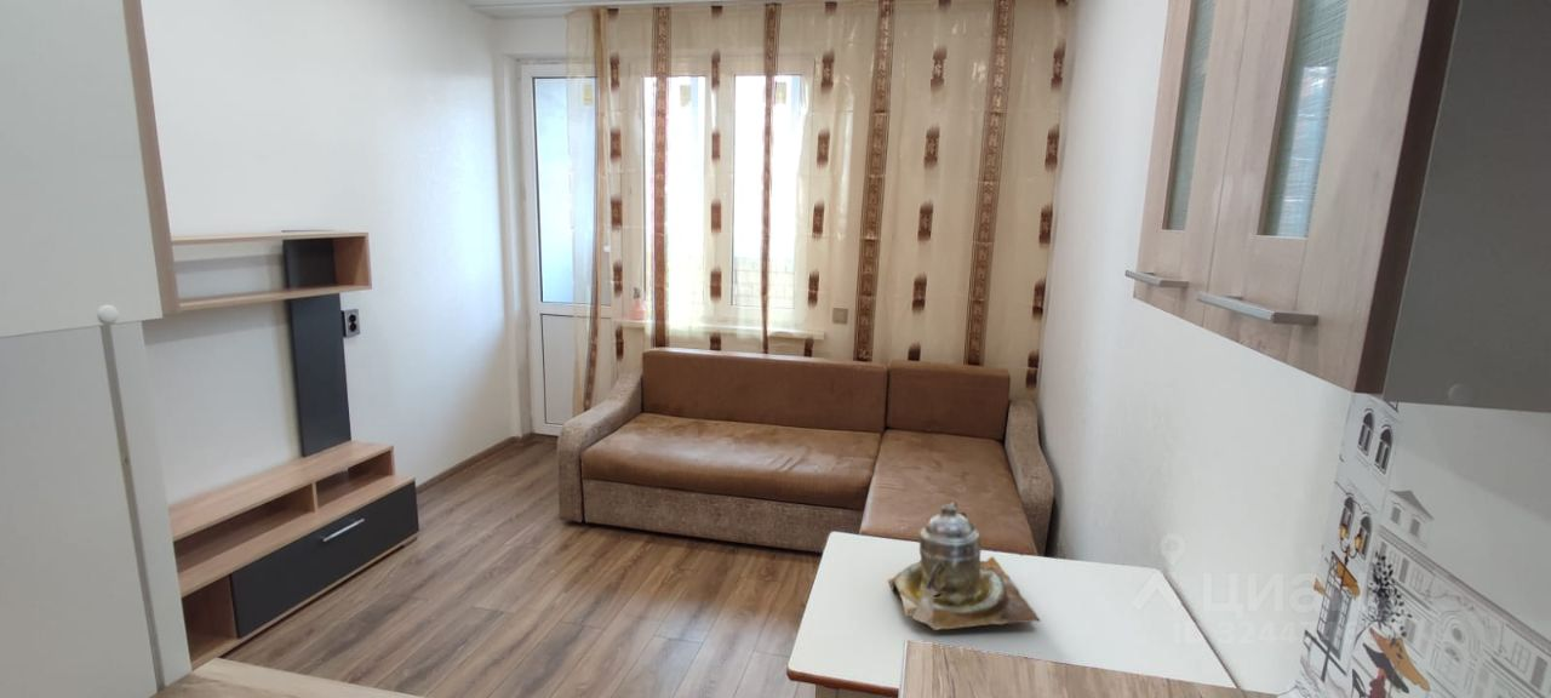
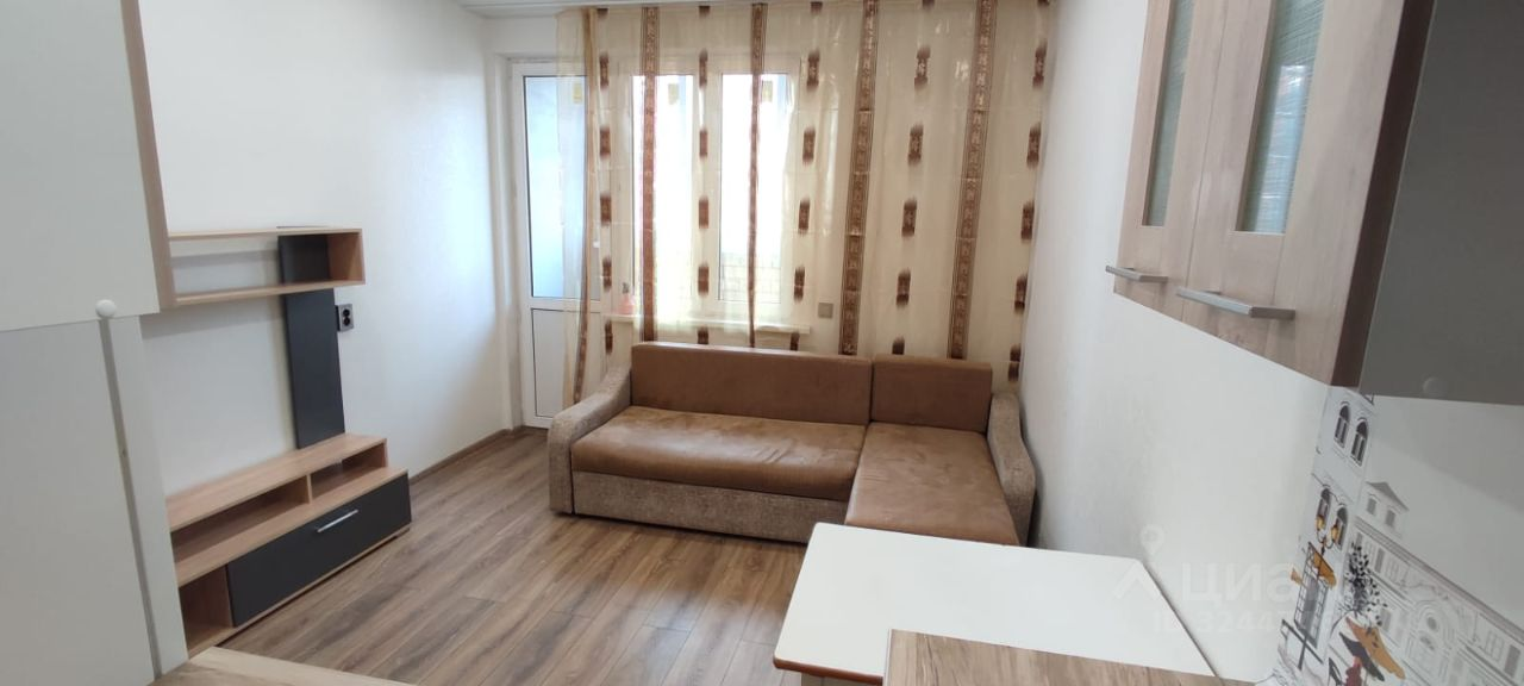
- teapot (957, 549)
